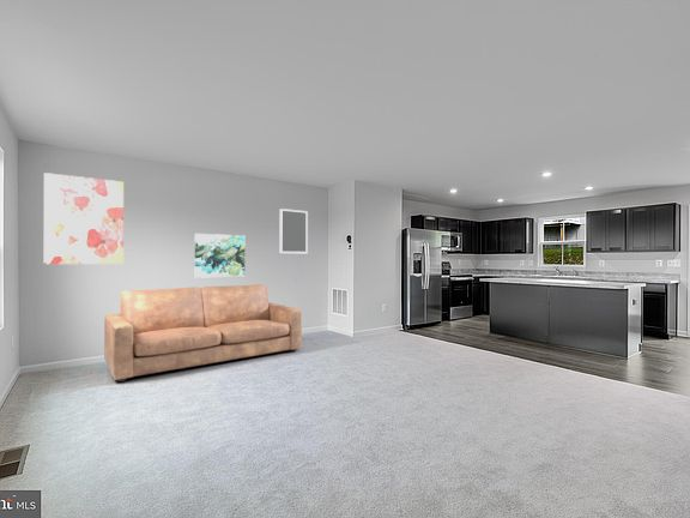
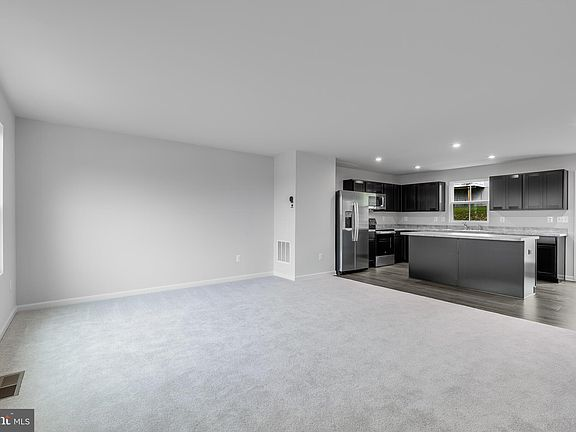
- wall art (85, 221)
- sofa (210, 323)
- wall art (220, 255)
- home mirror (293, 231)
